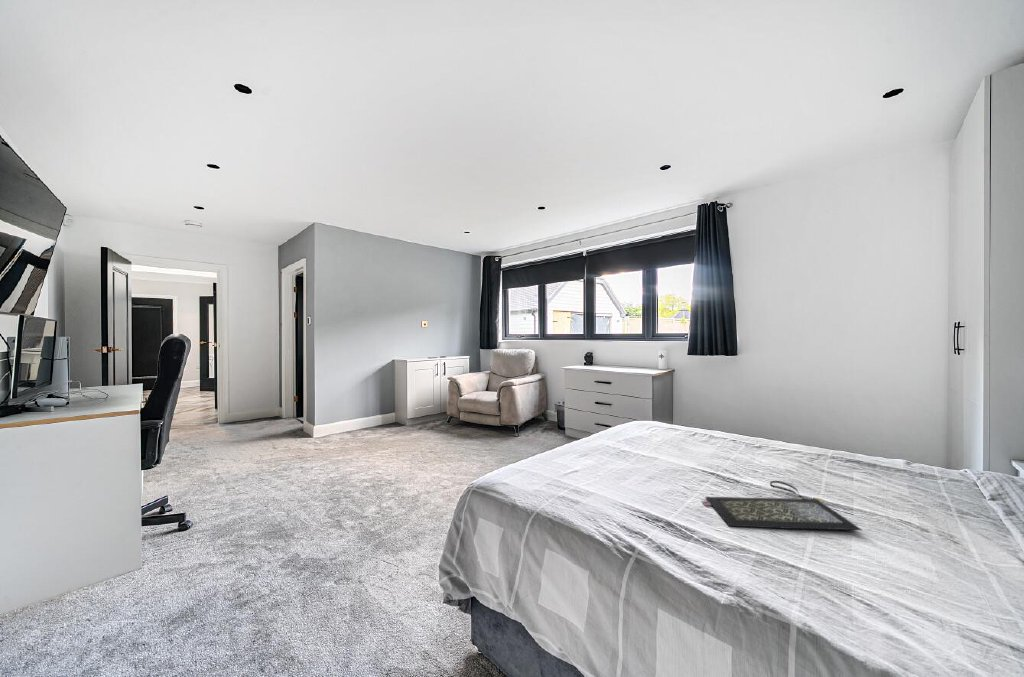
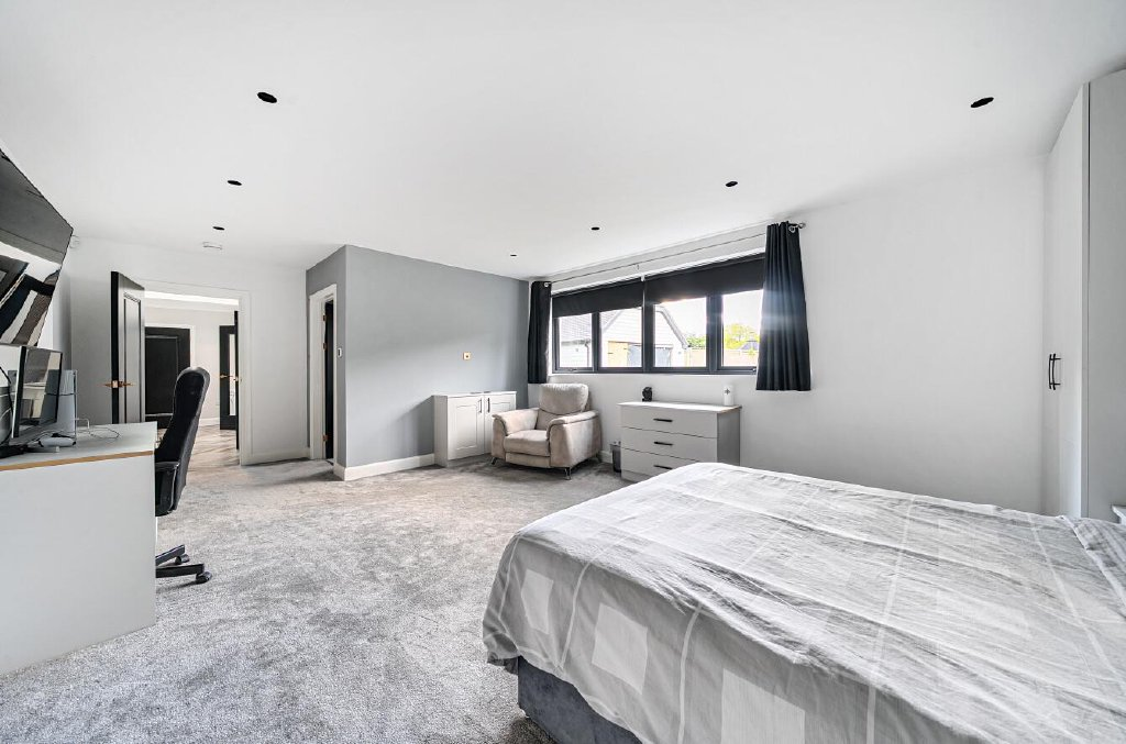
- clutch bag (780, 510)
